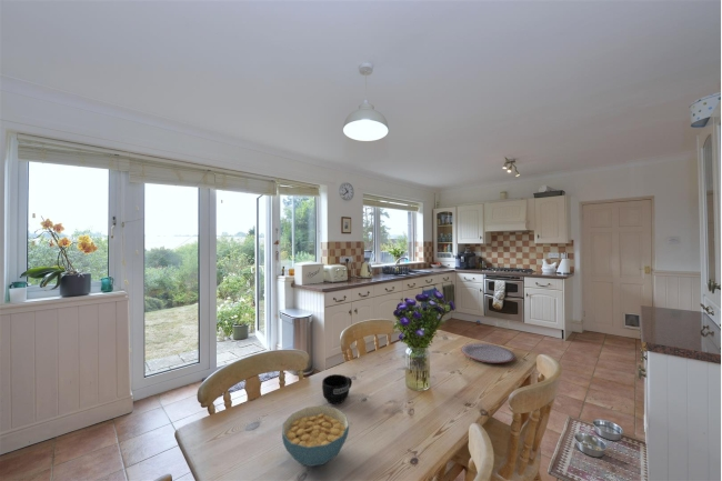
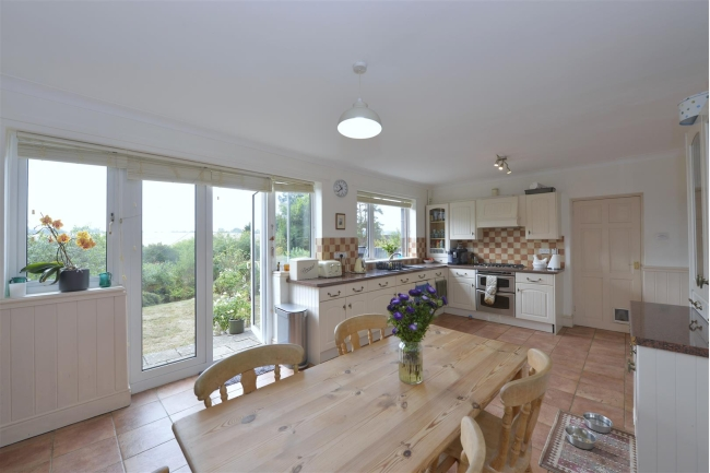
- mug (339, 388)
- cereal bowl (315, 440)
- plate (487, 353)
